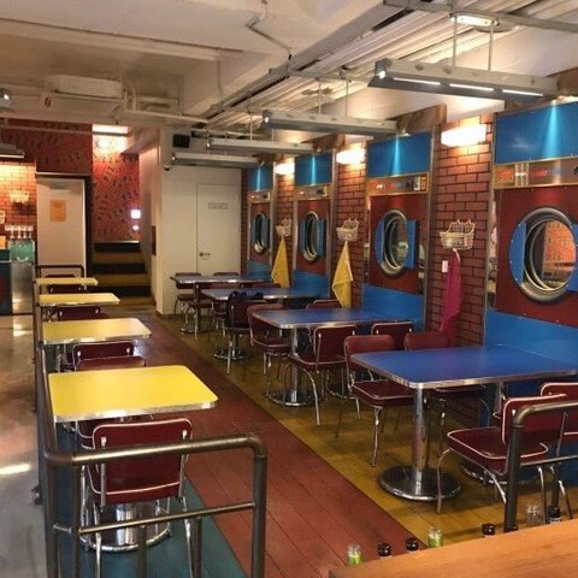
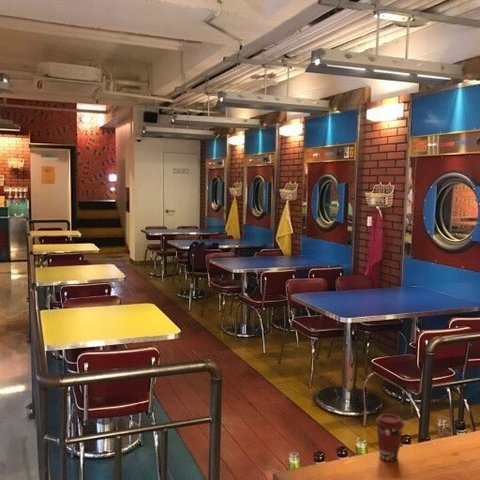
+ coffee cup (389, 437)
